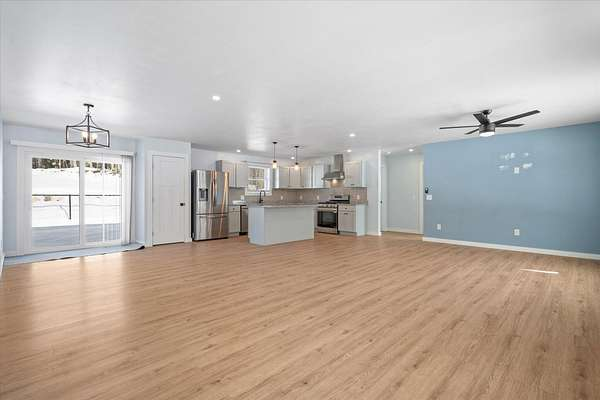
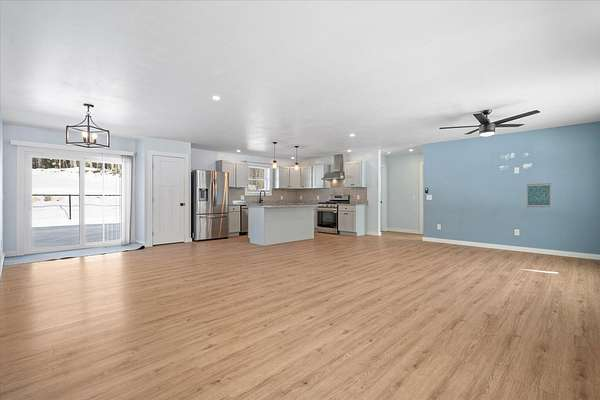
+ wall art (538, 195)
